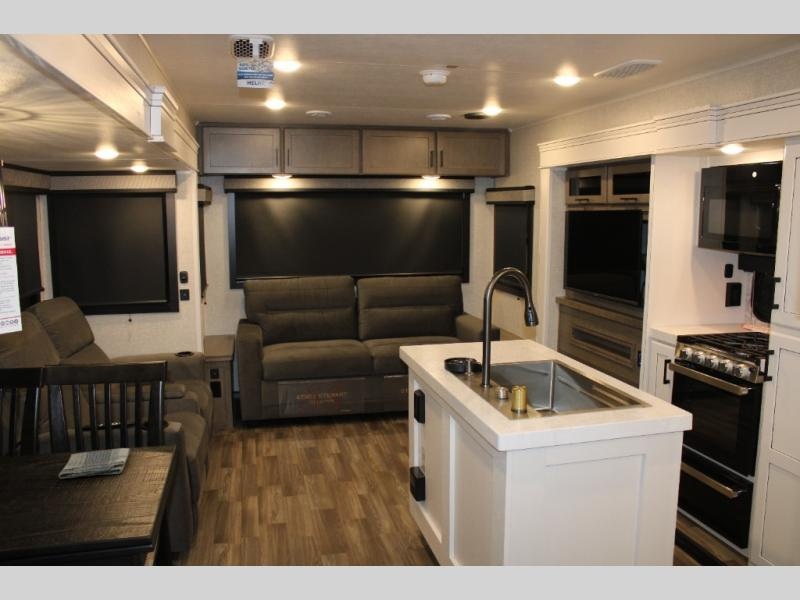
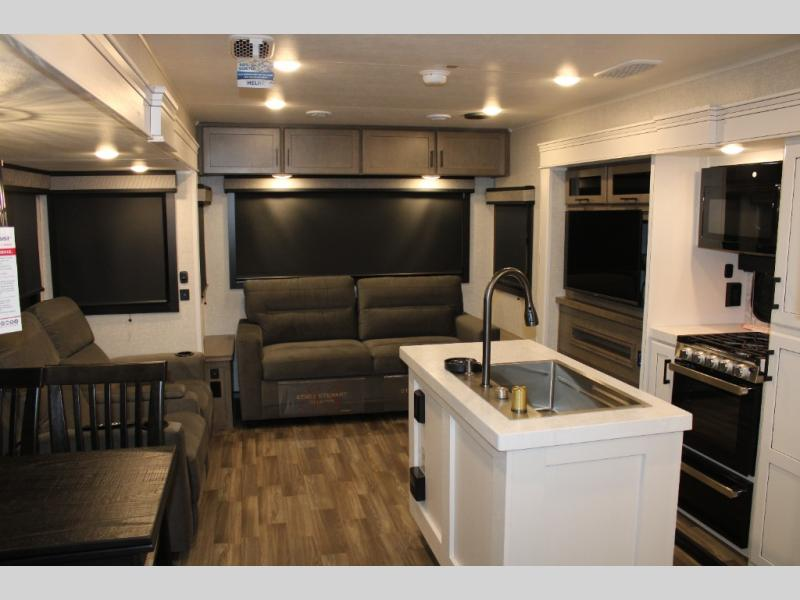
- dish towel (96, 461)
